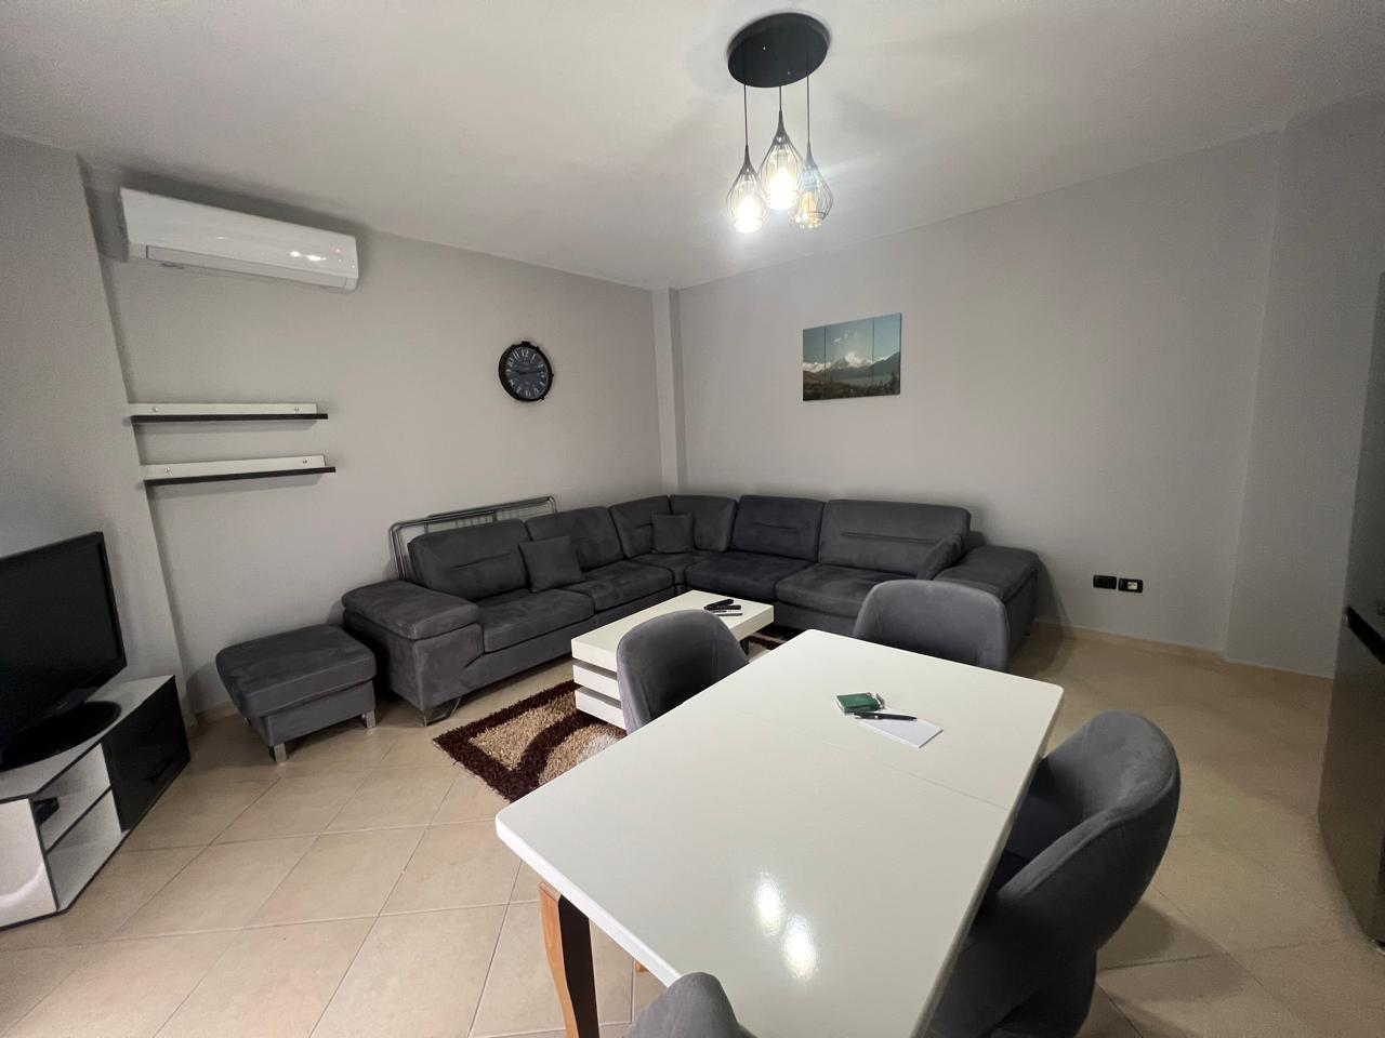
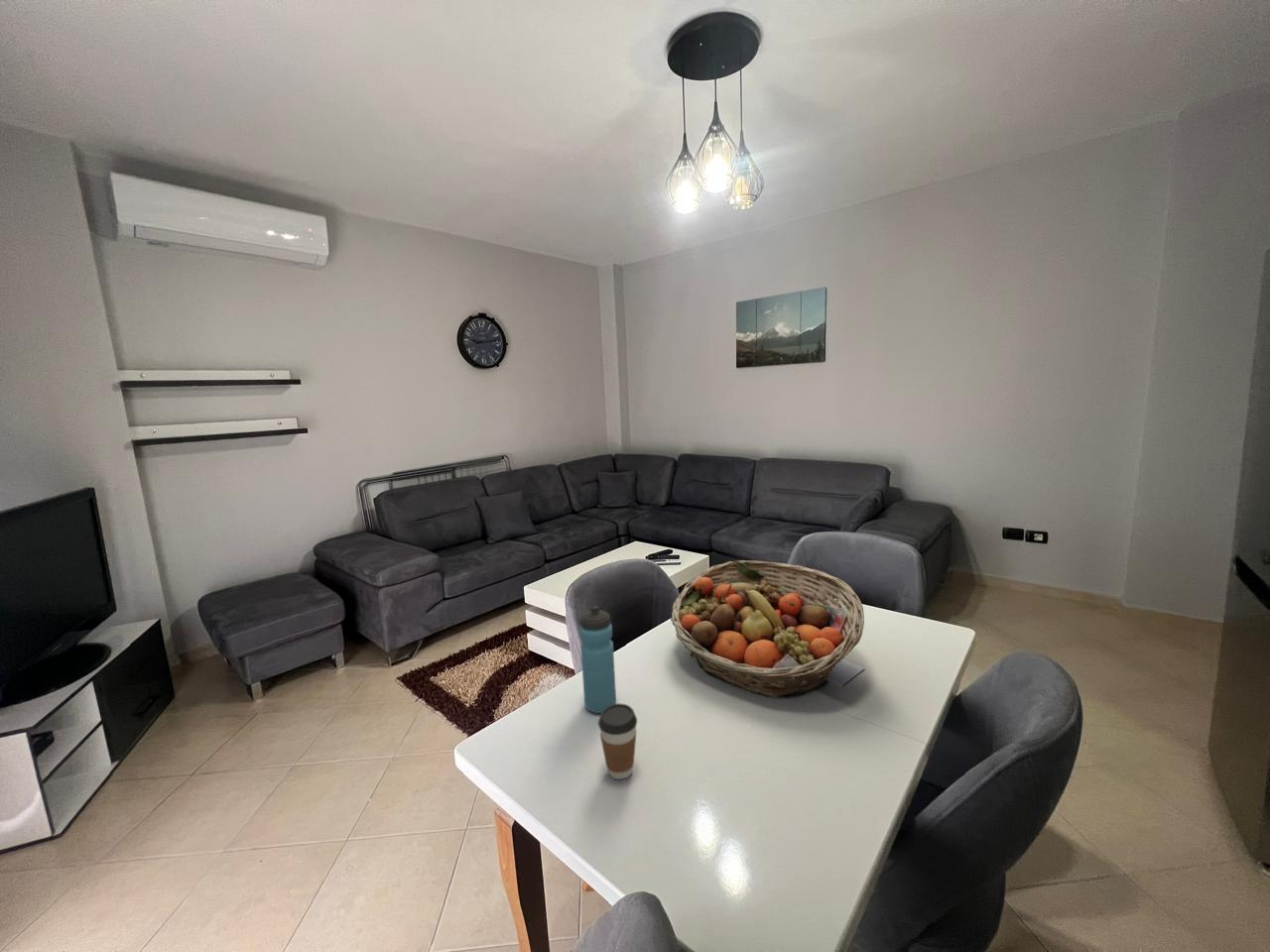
+ fruit basket (761, 622)
+ water bottle (597, 656)
+ coffee cup (618, 742)
